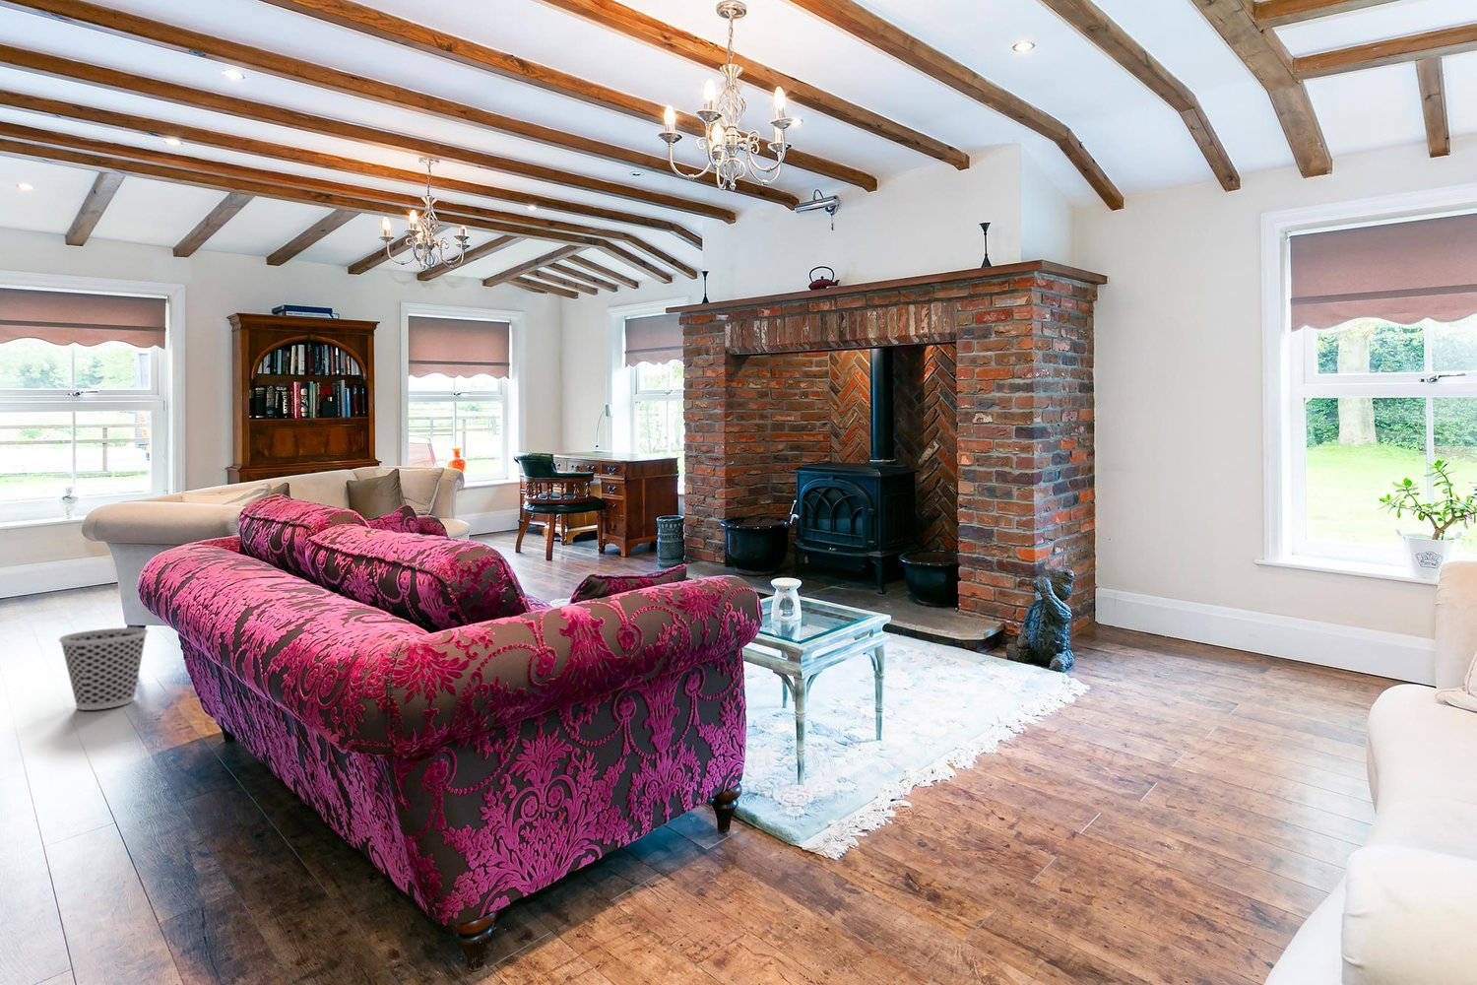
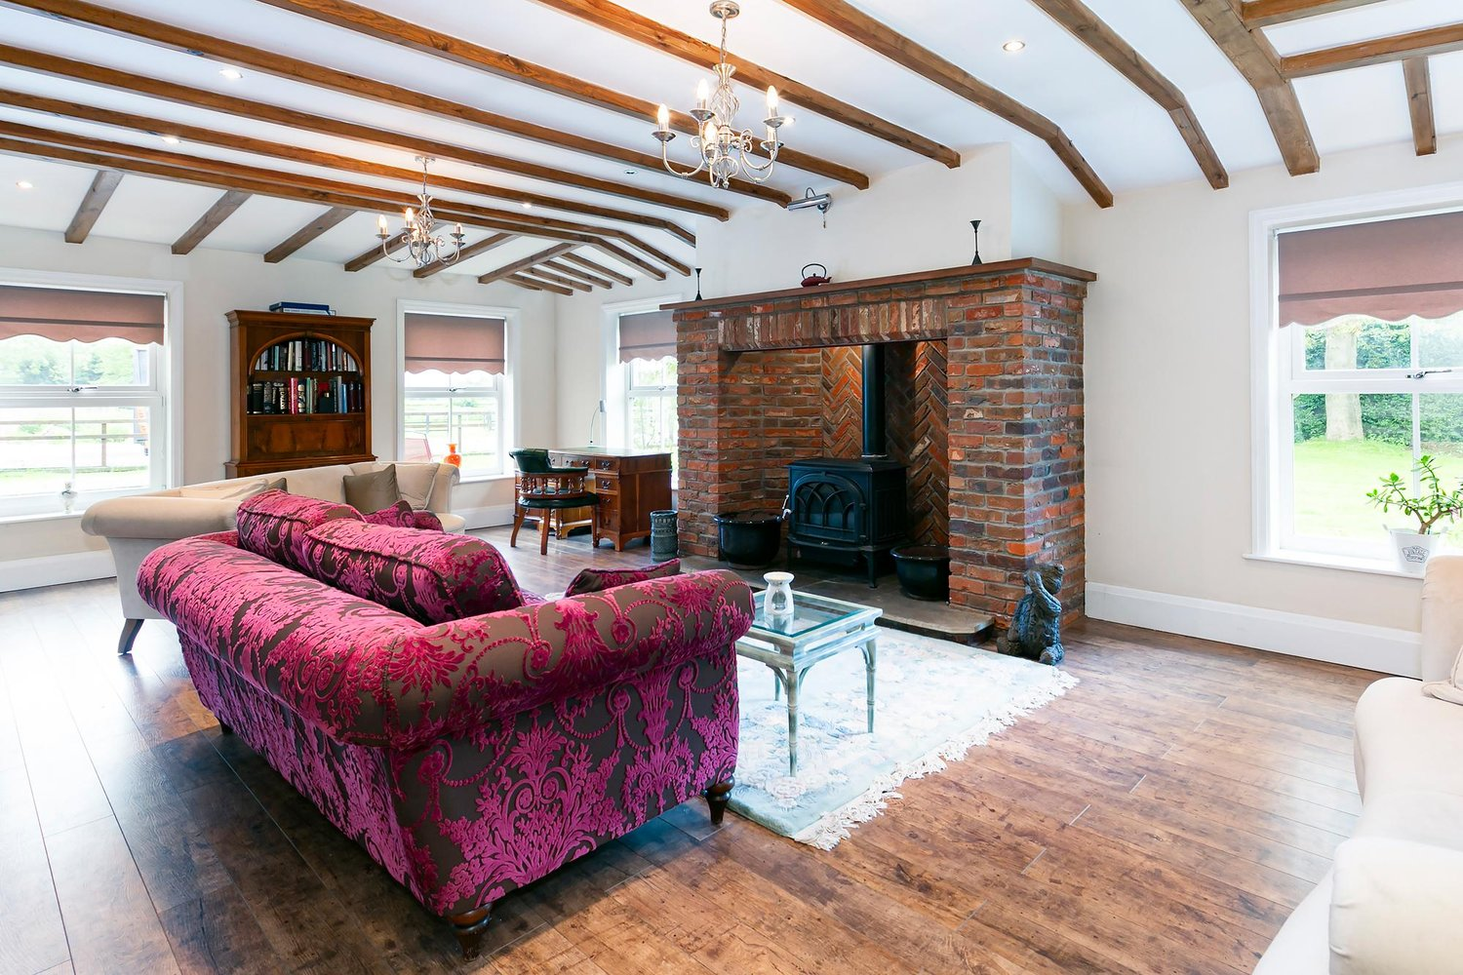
- wastebasket (104, 668)
